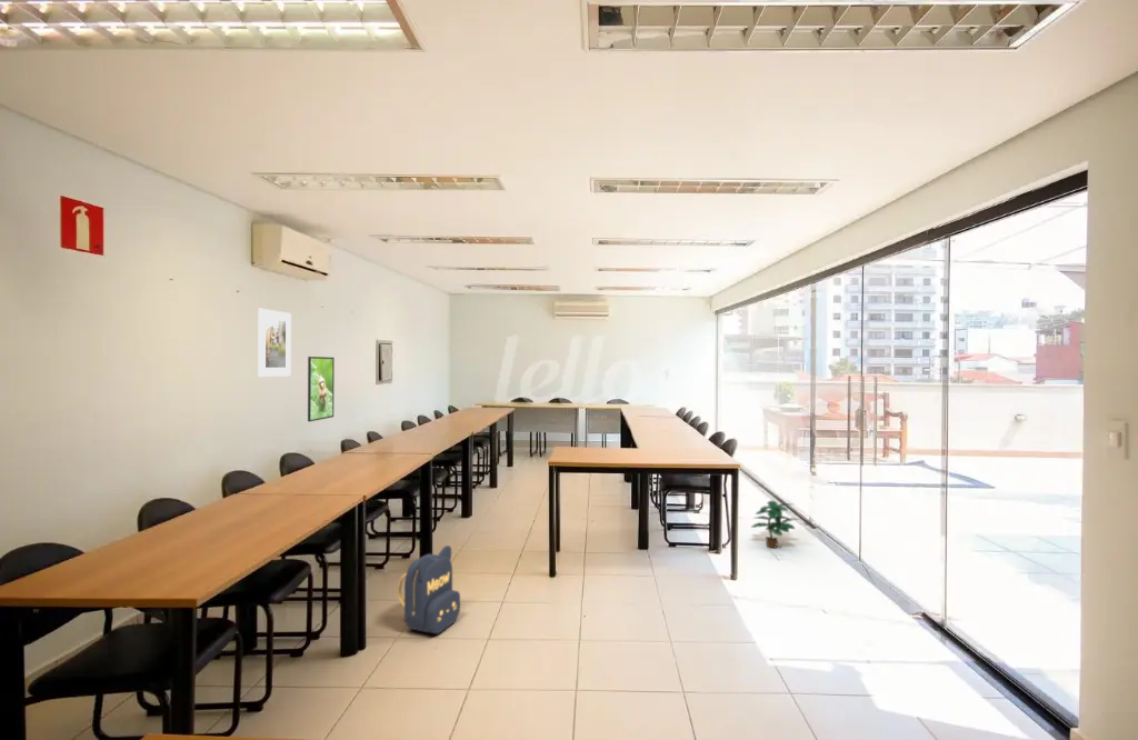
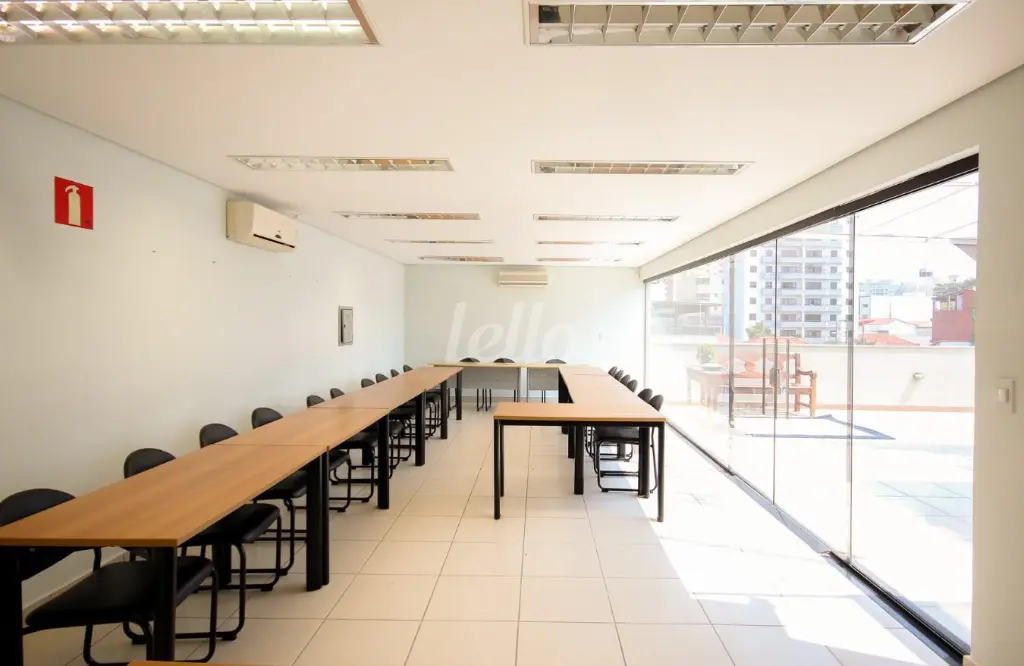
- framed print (321, 388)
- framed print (274, 343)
- potted plant (775, 526)
- backpack (427, 587)
